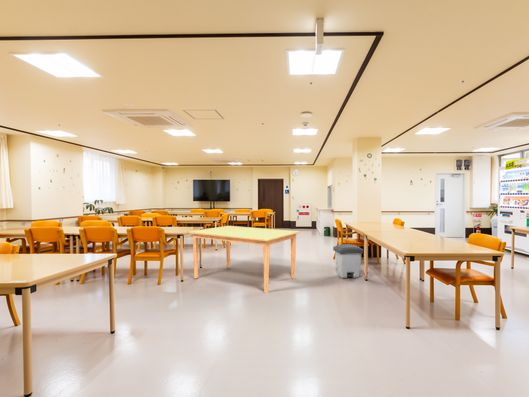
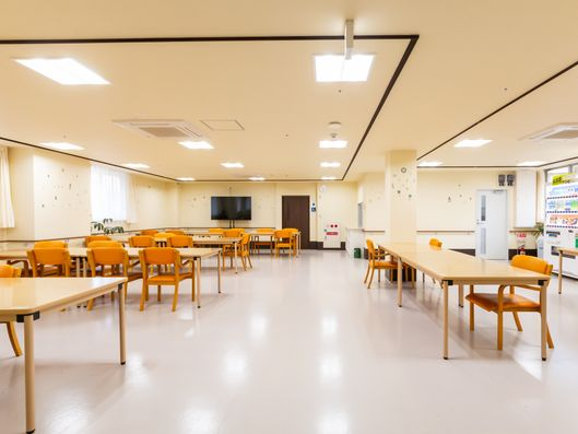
- dining table (244, 242)
- trash can (347, 261)
